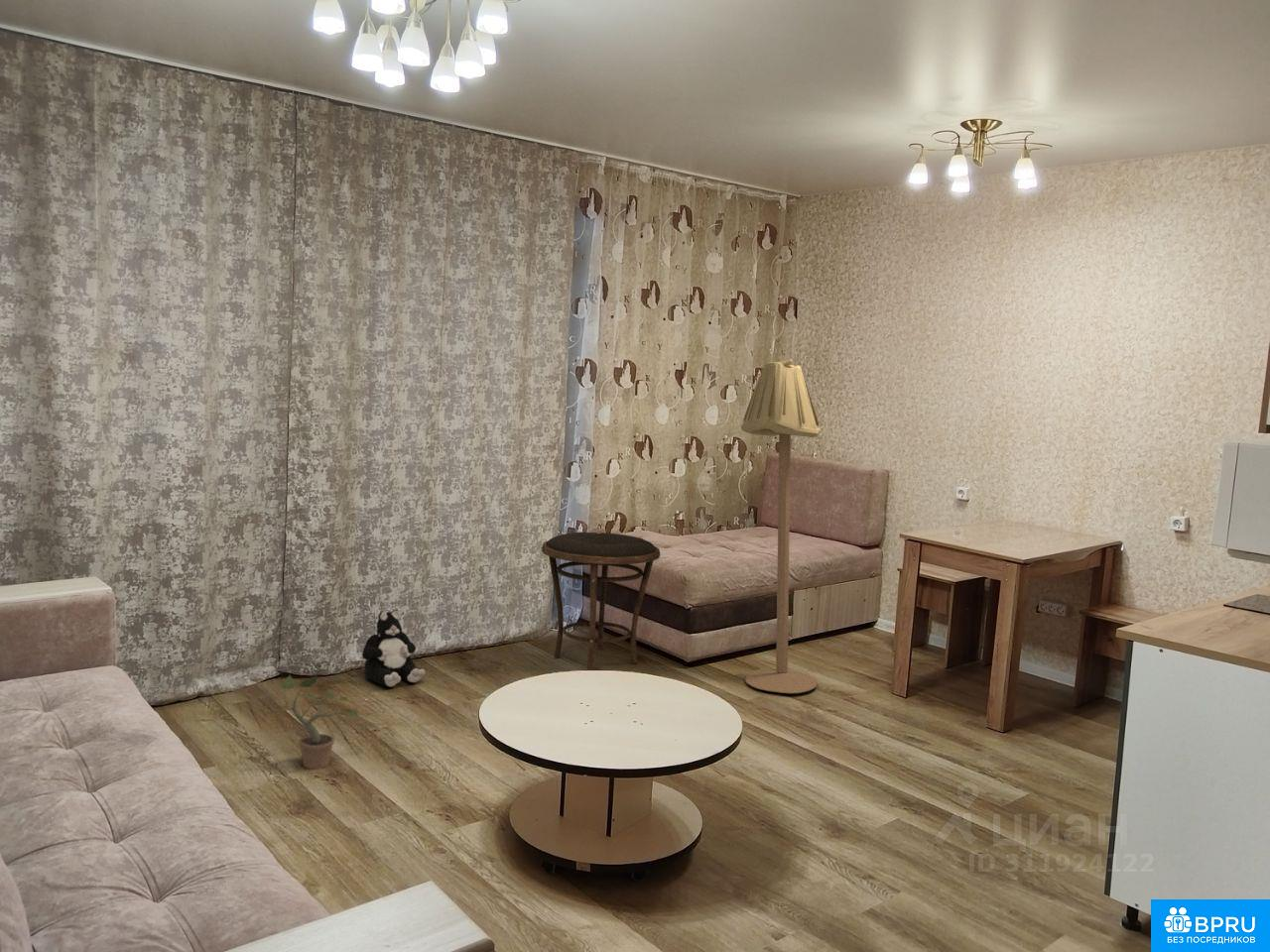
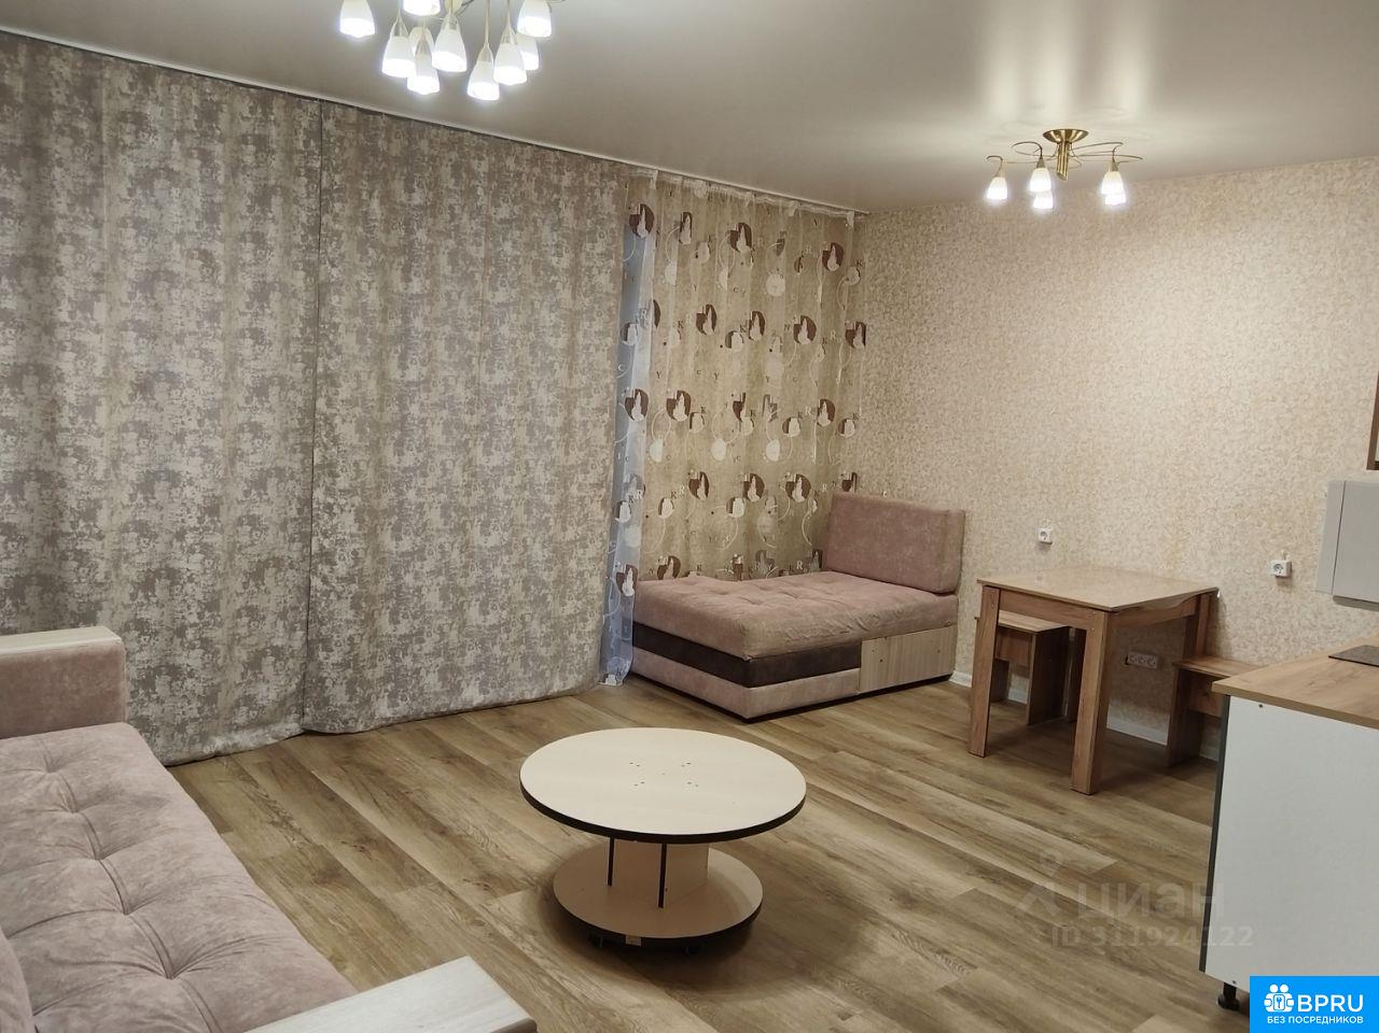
- side table (600, 599)
- potted plant (312, 717)
- plush toy (391, 646)
- floor lamp (779, 522)
